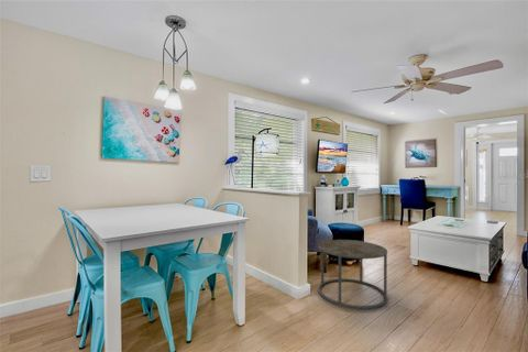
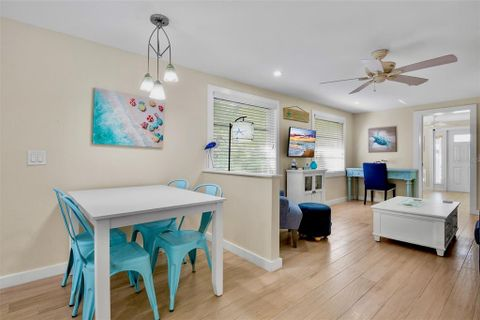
- side table (360, 270)
